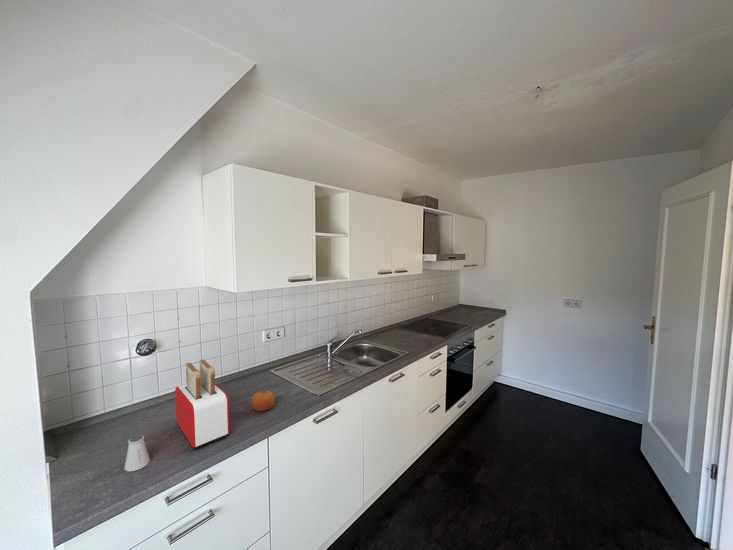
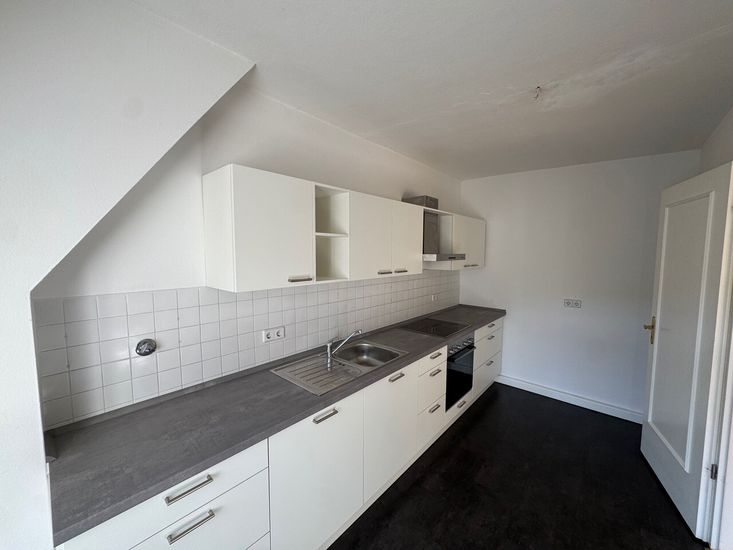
- fruit (263, 400)
- saltshaker (136, 450)
- toaster (200, 396)
